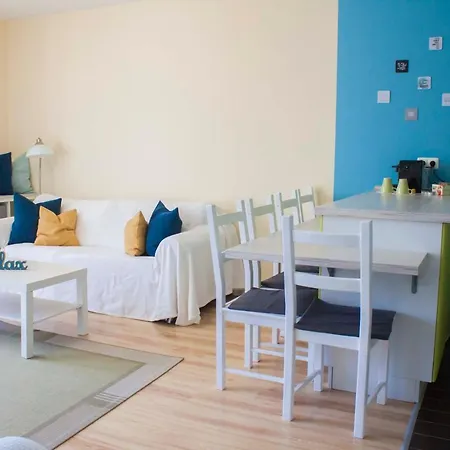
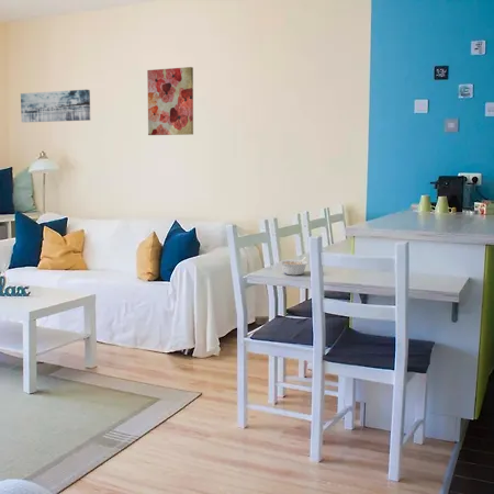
+ wall art (170, 102)
+ wall art (54, 106)
+ legume (293, 266)
